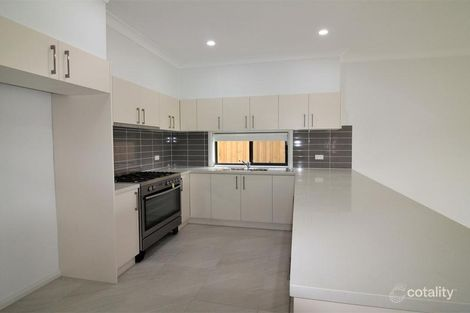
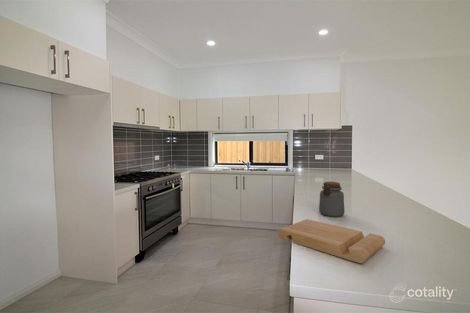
+ cutting board (328, 237)
+ jar (331, 198)
